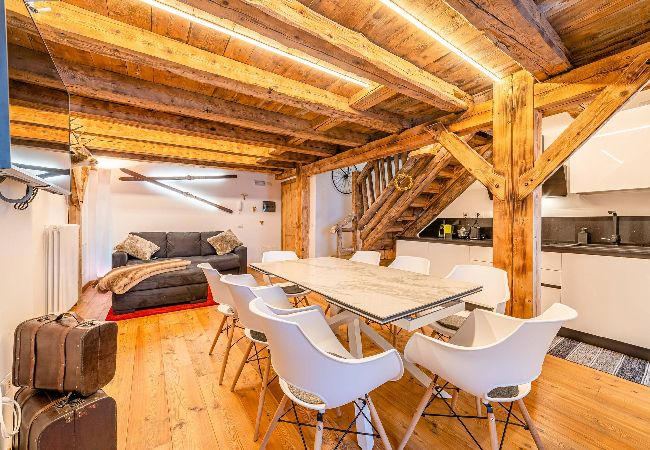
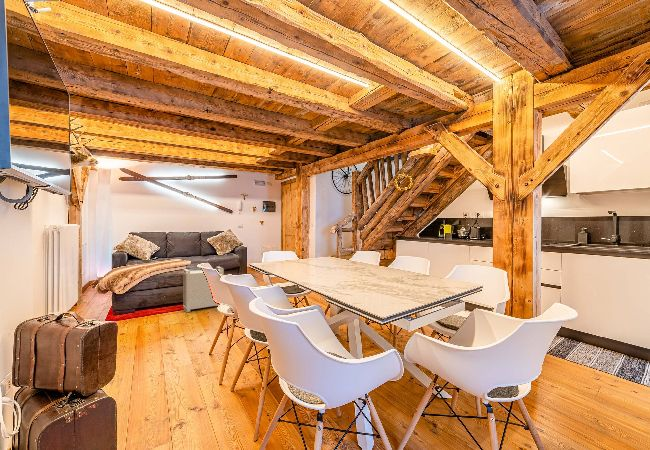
+ storage bin (203, 288)
